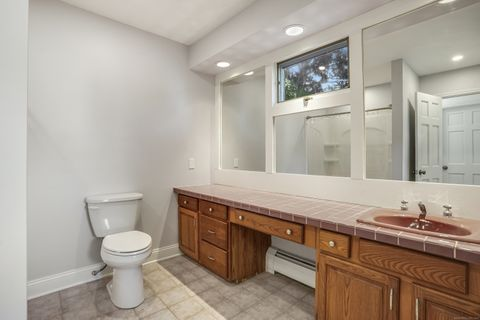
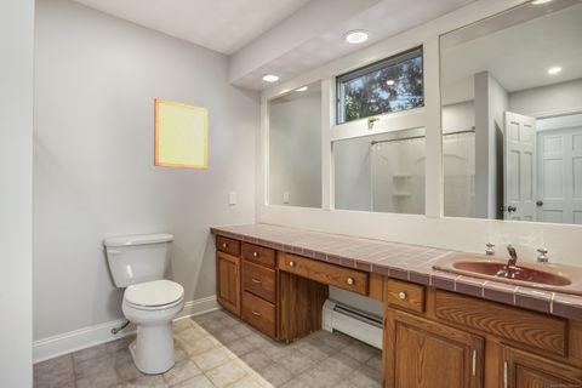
+ wall art (182, 135)
